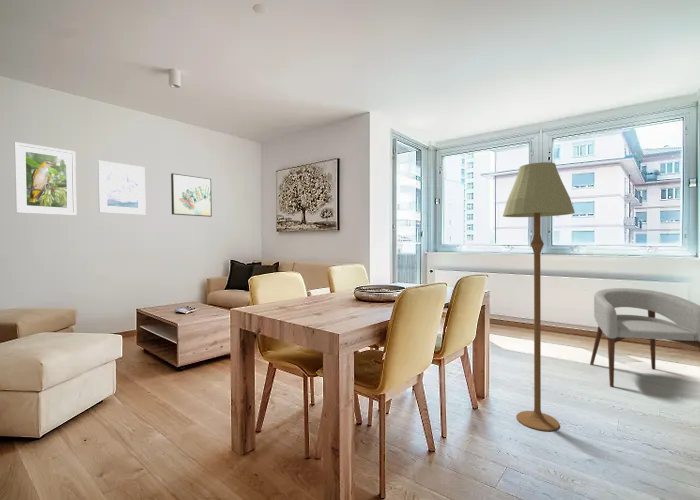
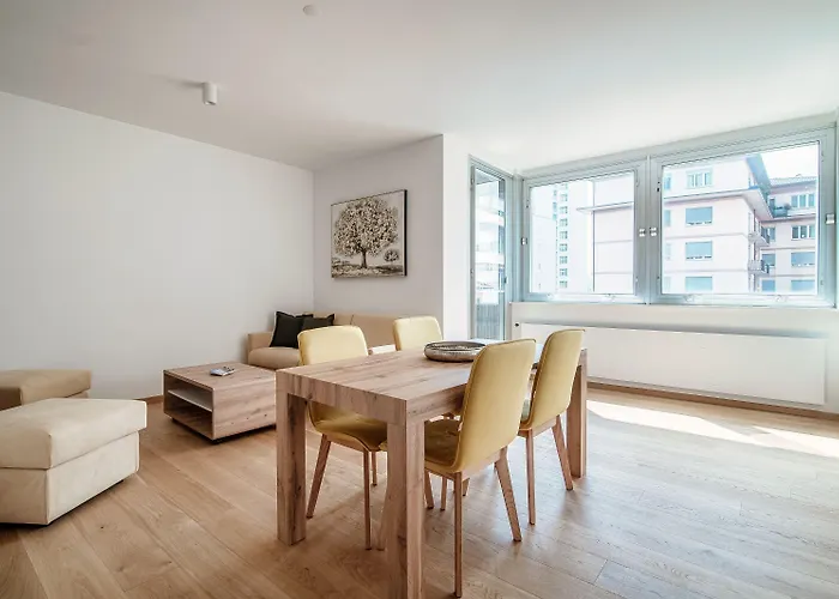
- wall art (192, 196)
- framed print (47, 180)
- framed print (122, 188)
- floor lamp (537, 294)
- armchair (640, 335)
